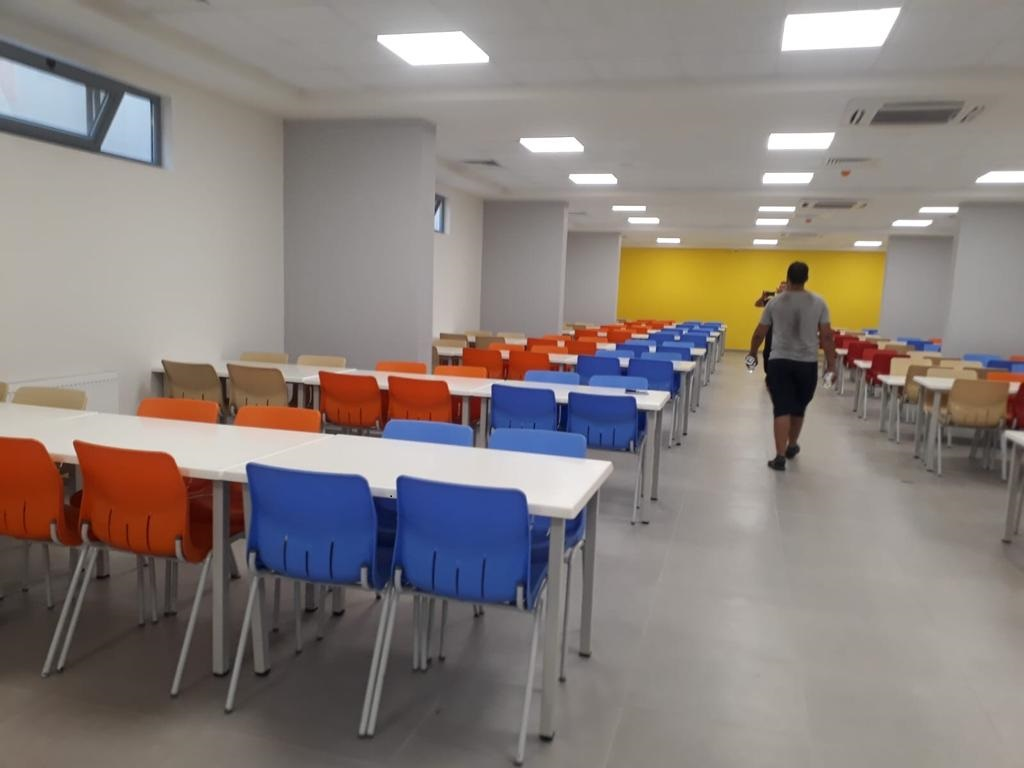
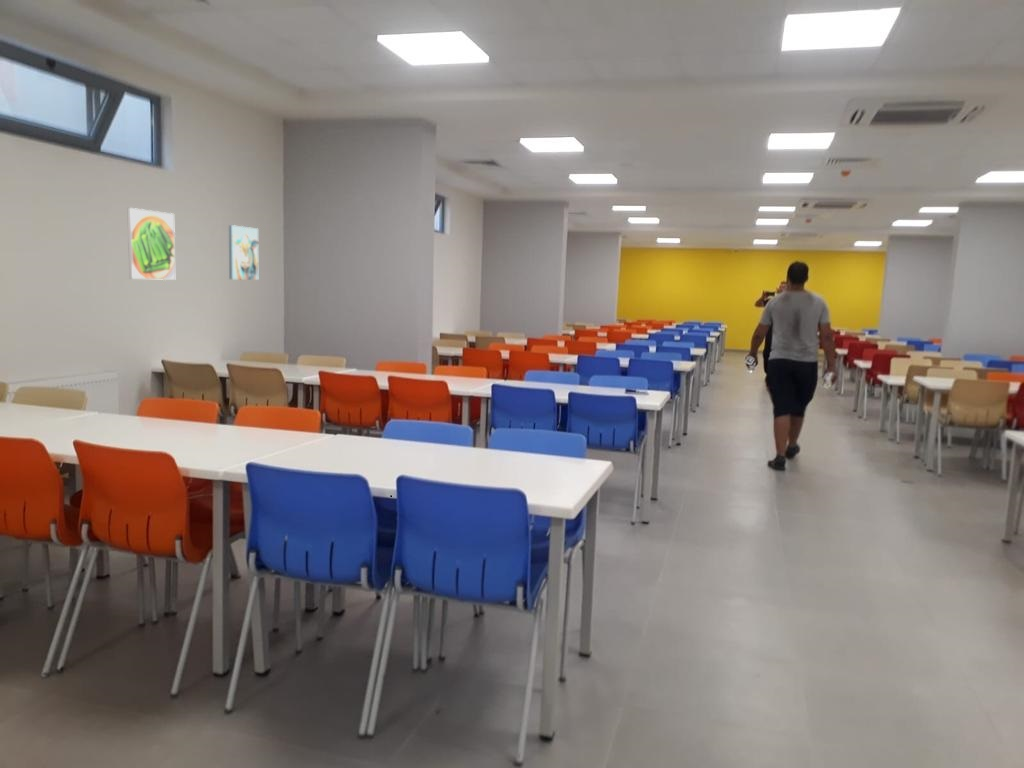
+ wall art (244, 253)
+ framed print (152, 245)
